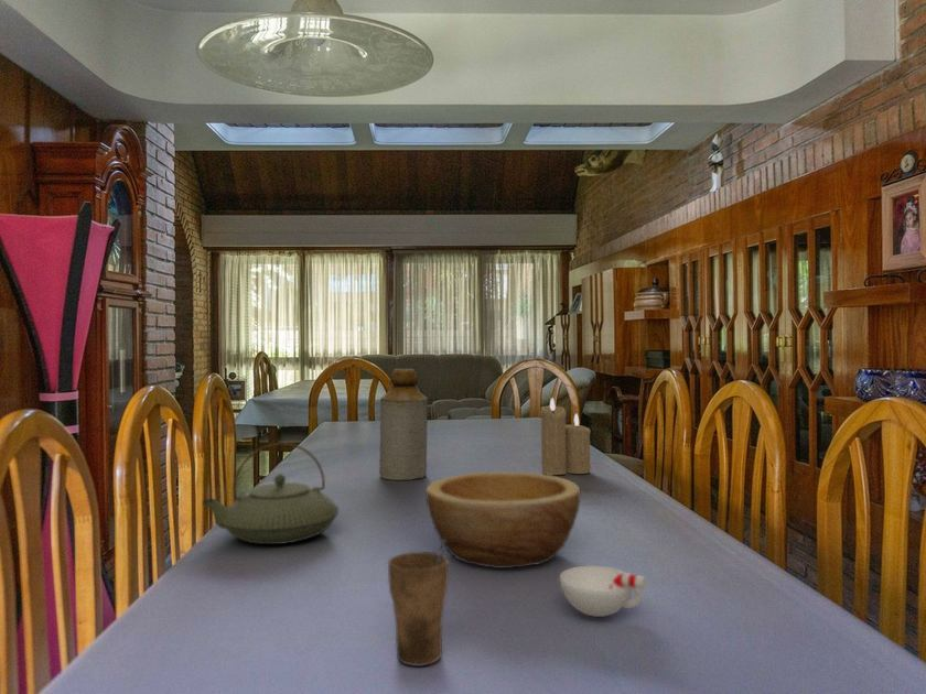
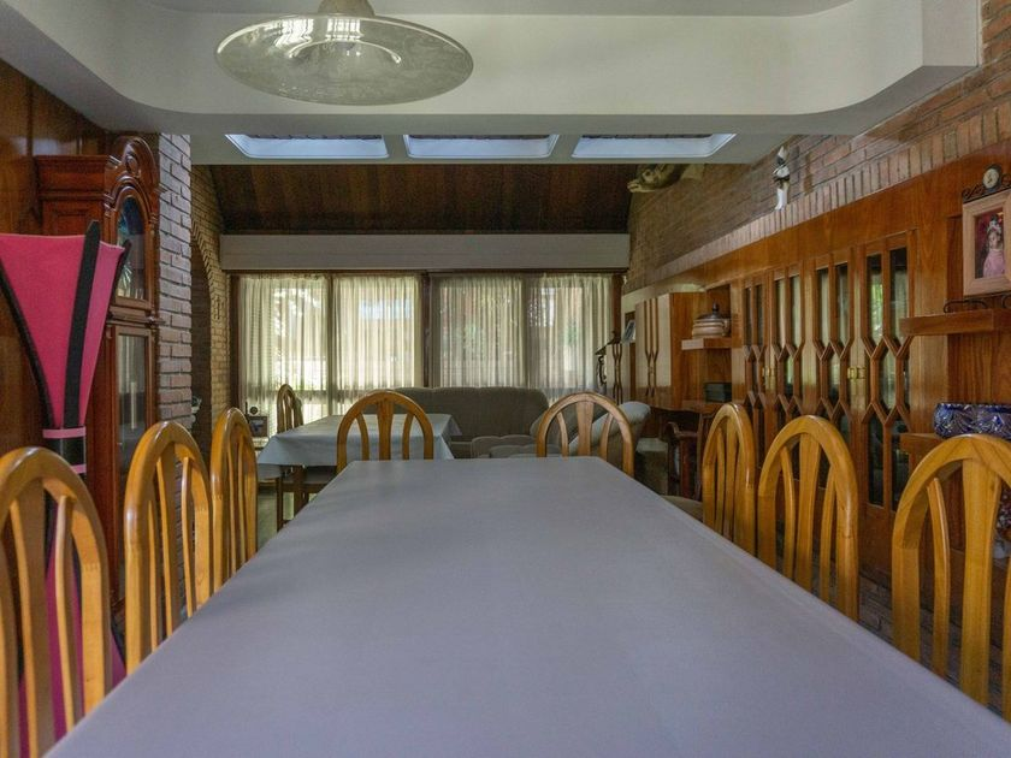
- cup (602, 590)
- candle (566, 435)
- teapot (271, 489)
- bottle (402, 422)
- cup (418, 595)
- bowl (503, 519)
